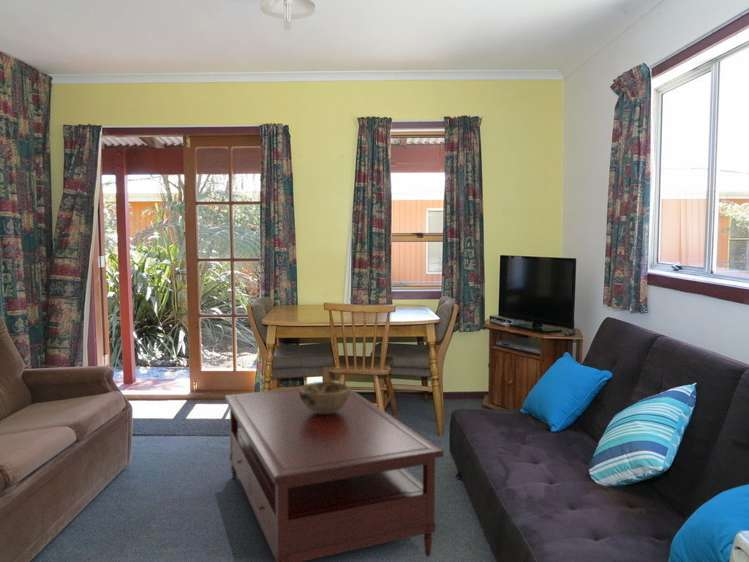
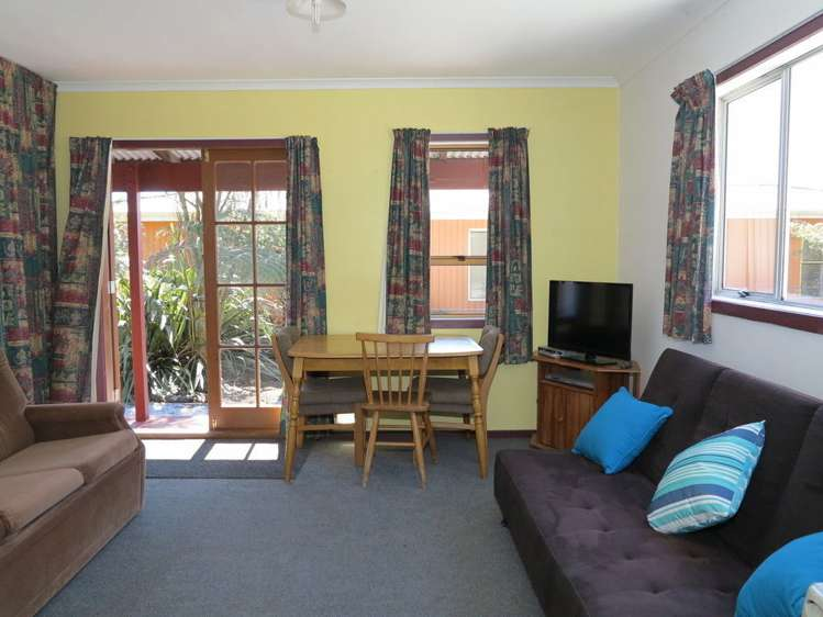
- coffee table (317, 465)
- decorative bowl (324, 399)
